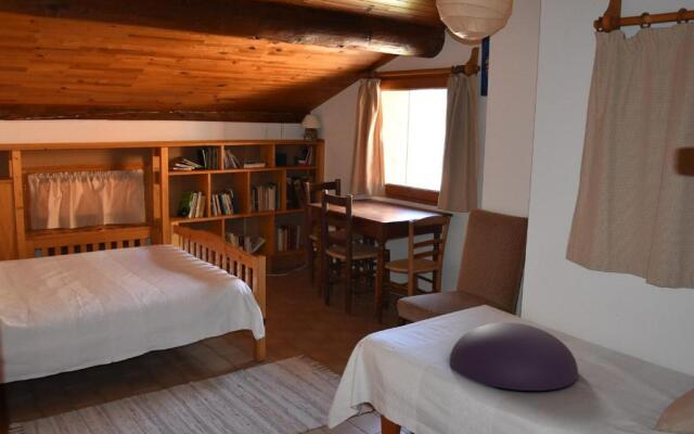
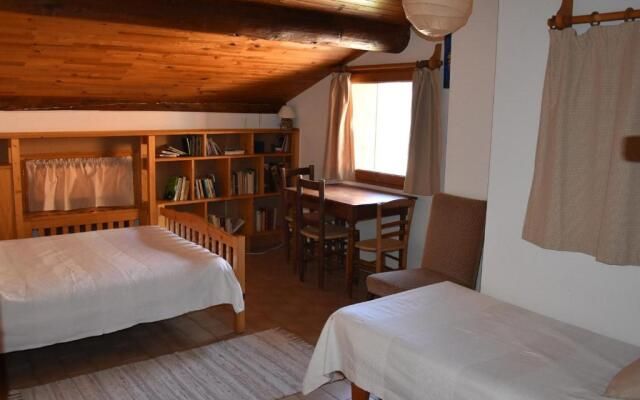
- cushion (513, 347)
